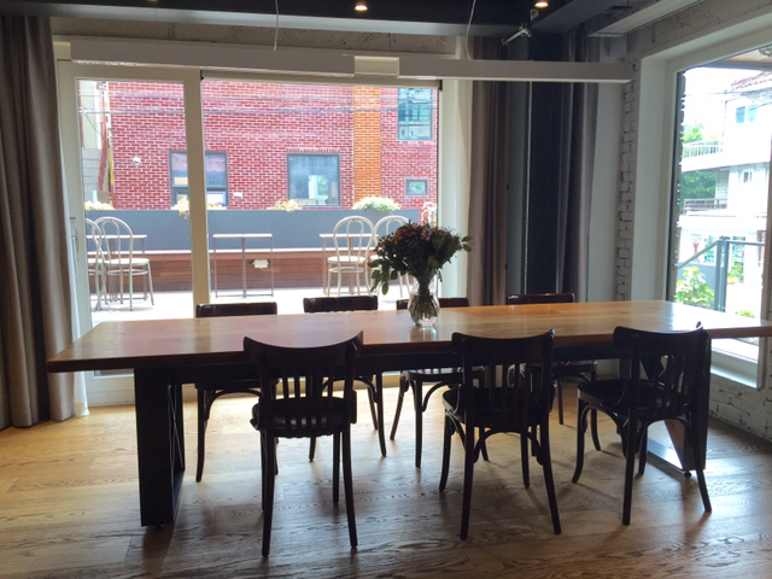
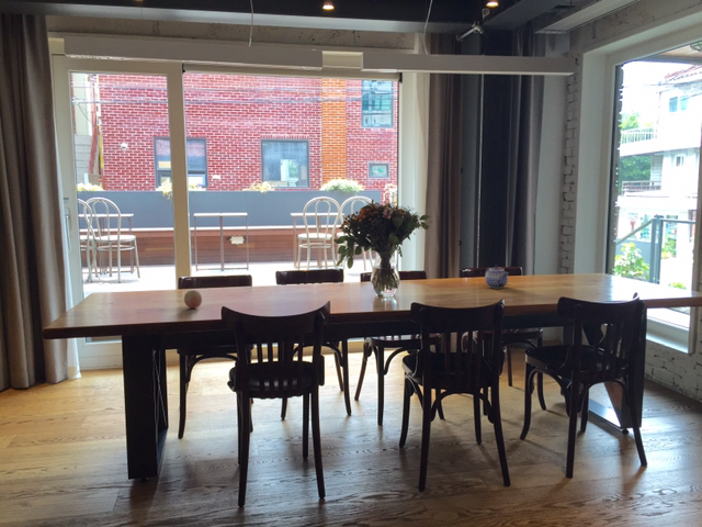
+ fruit (193, 299)
+ teapot (496, 276)
